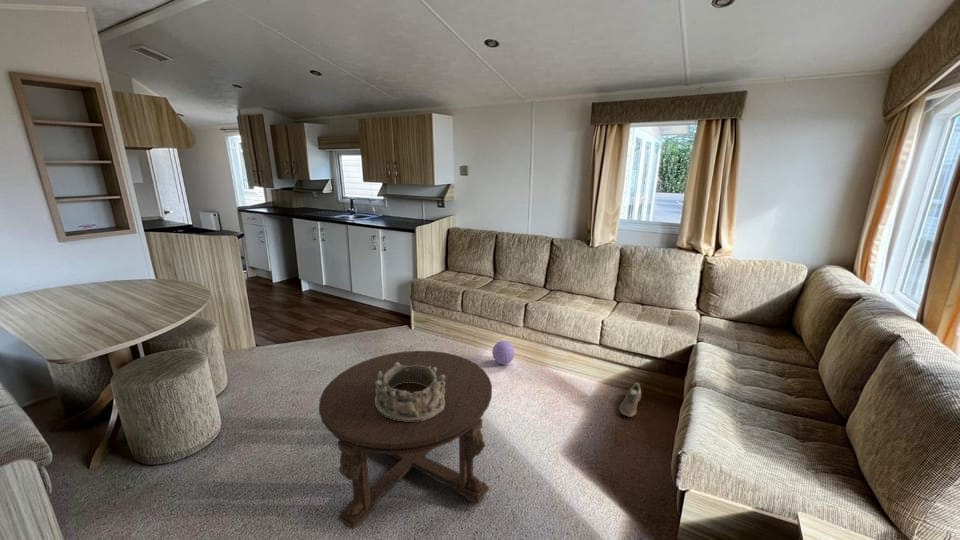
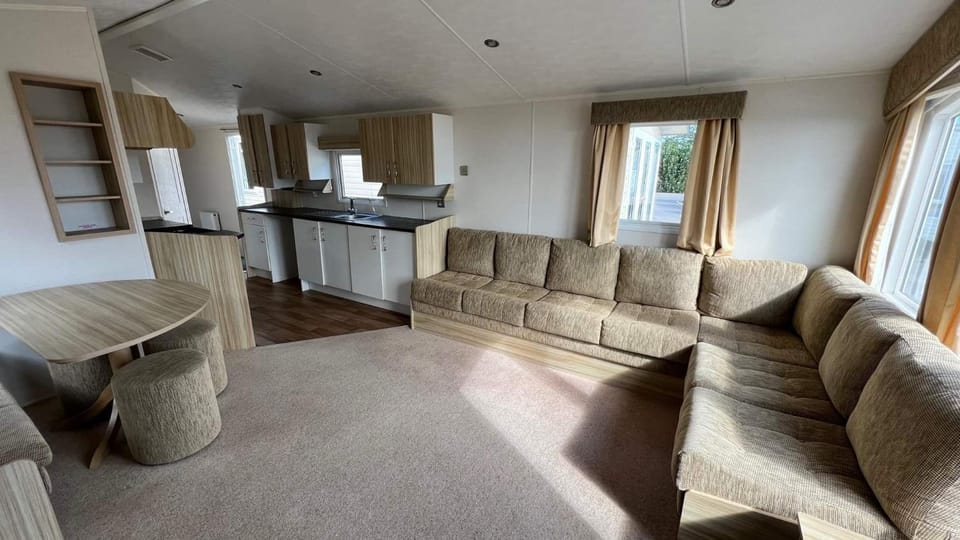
- ball (503, 352)
- sneaker (630, 398)
- coffee table (410, 426)
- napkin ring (409, 382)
